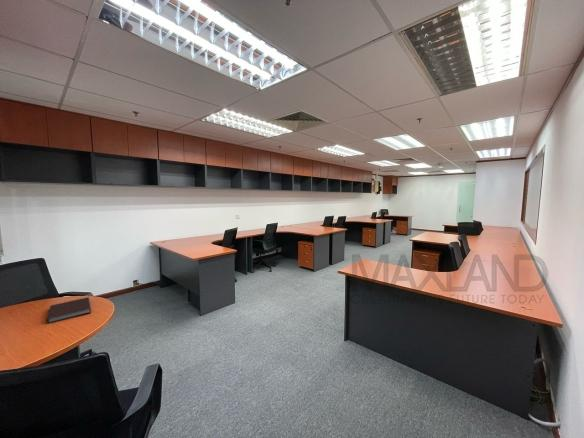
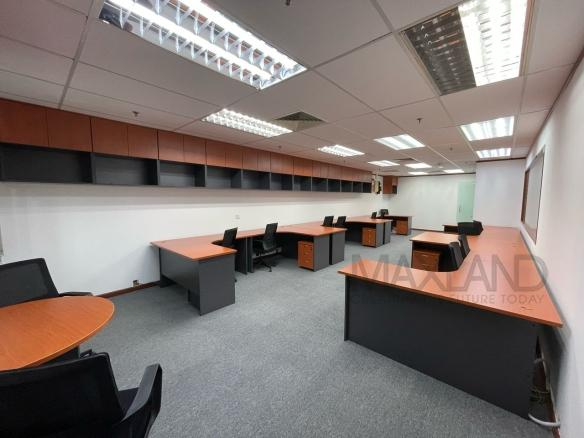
- notebook (70, 309)
